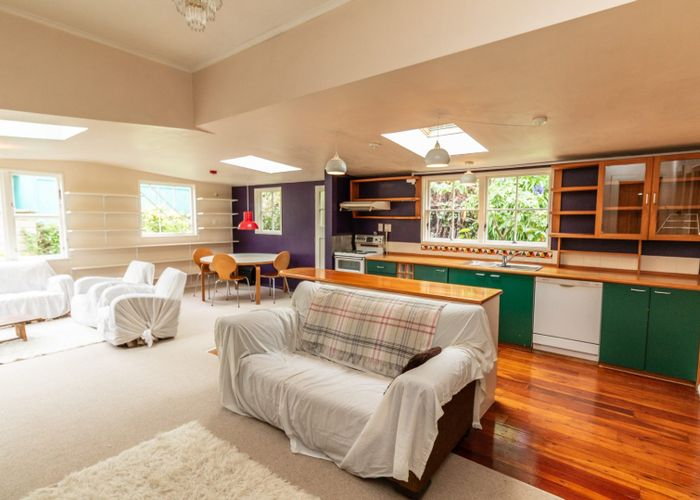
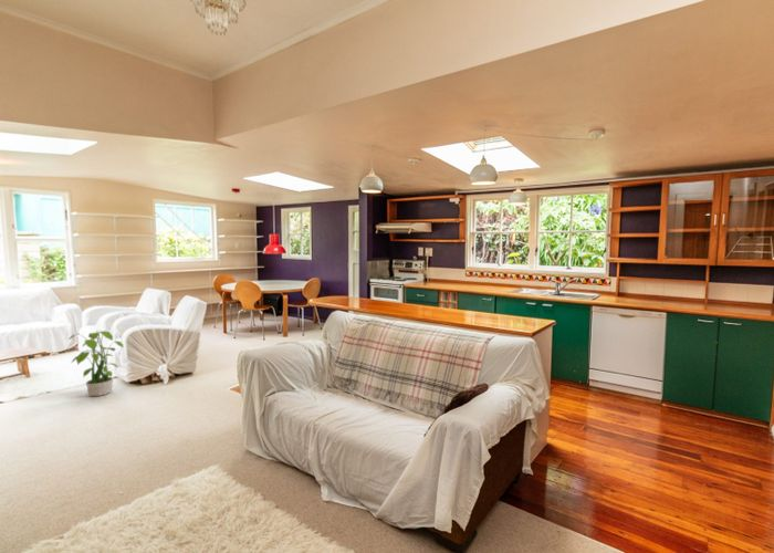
+ potted plant (95, 362)
